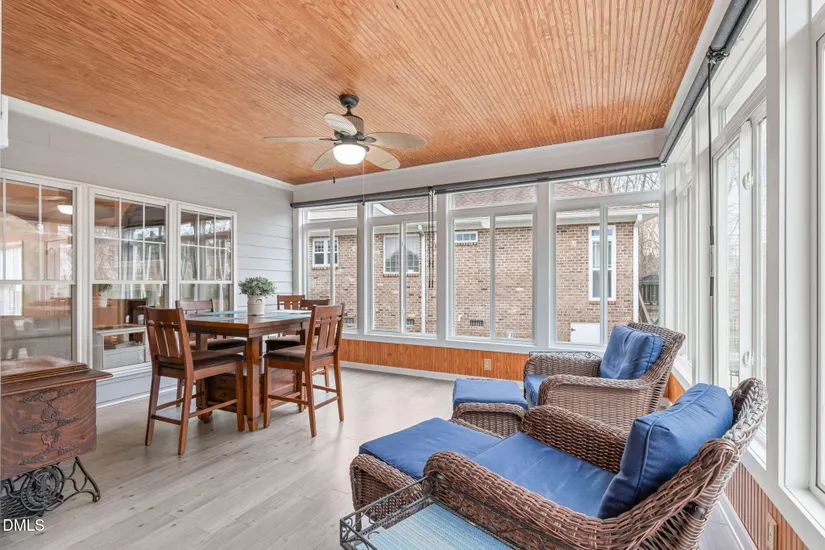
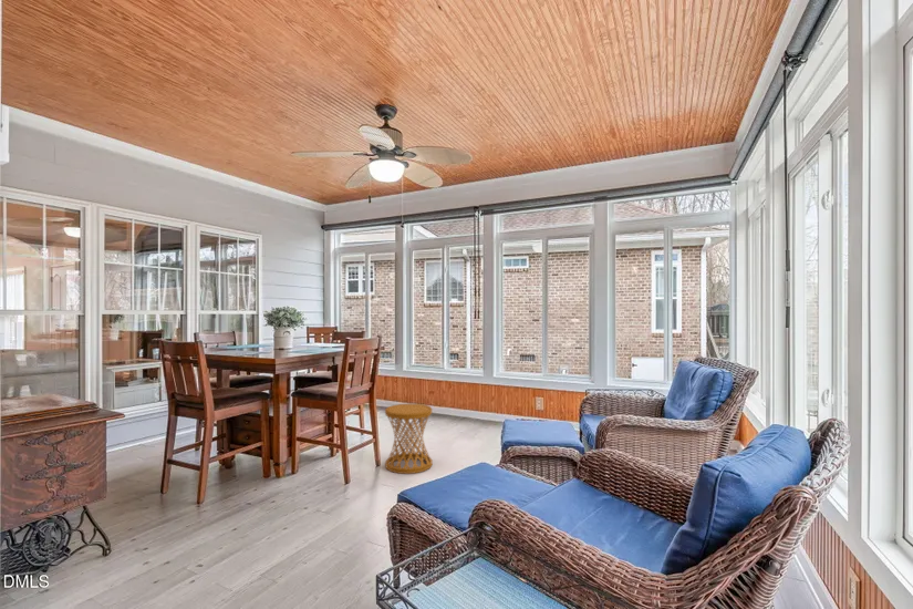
+ side table (408, 437)
